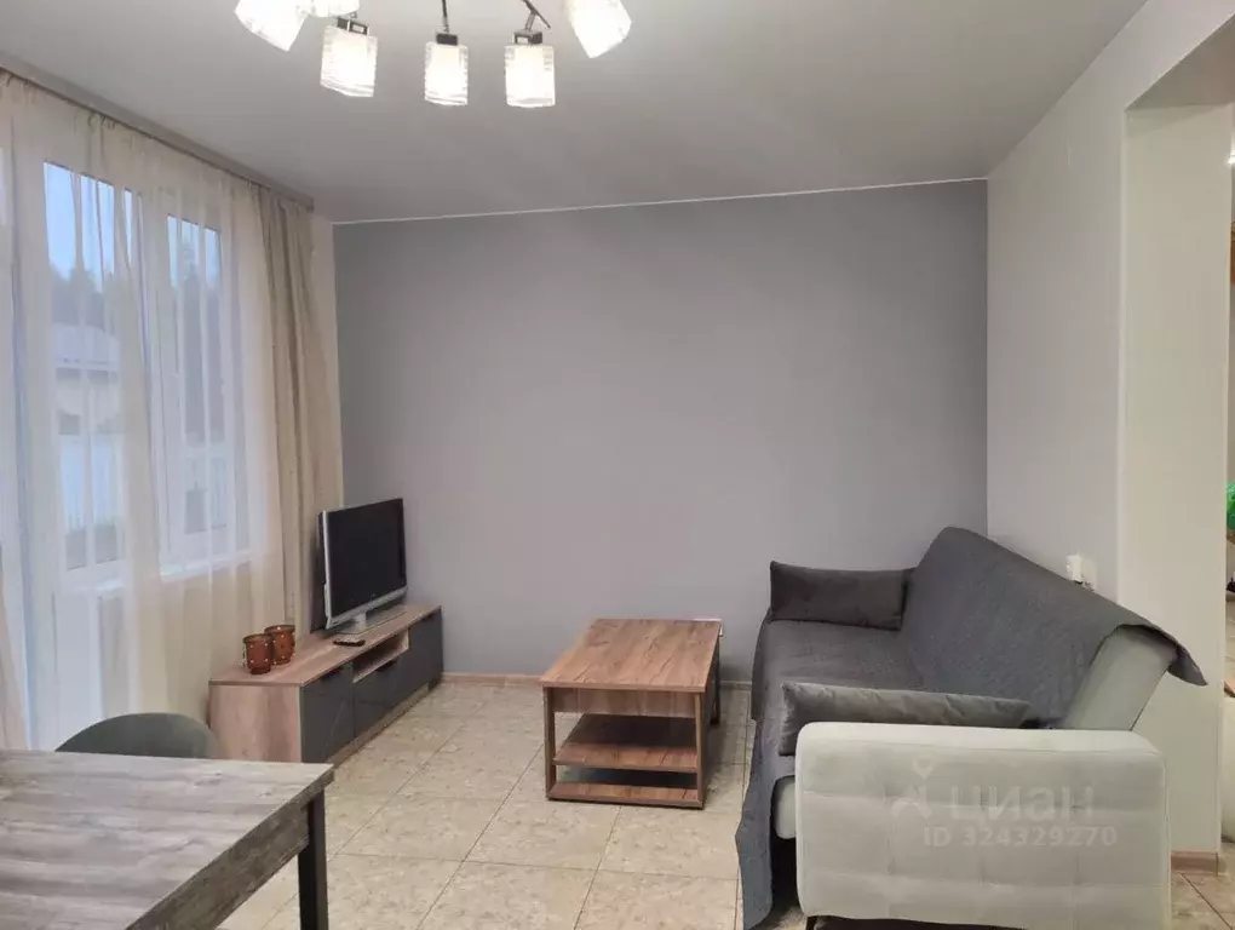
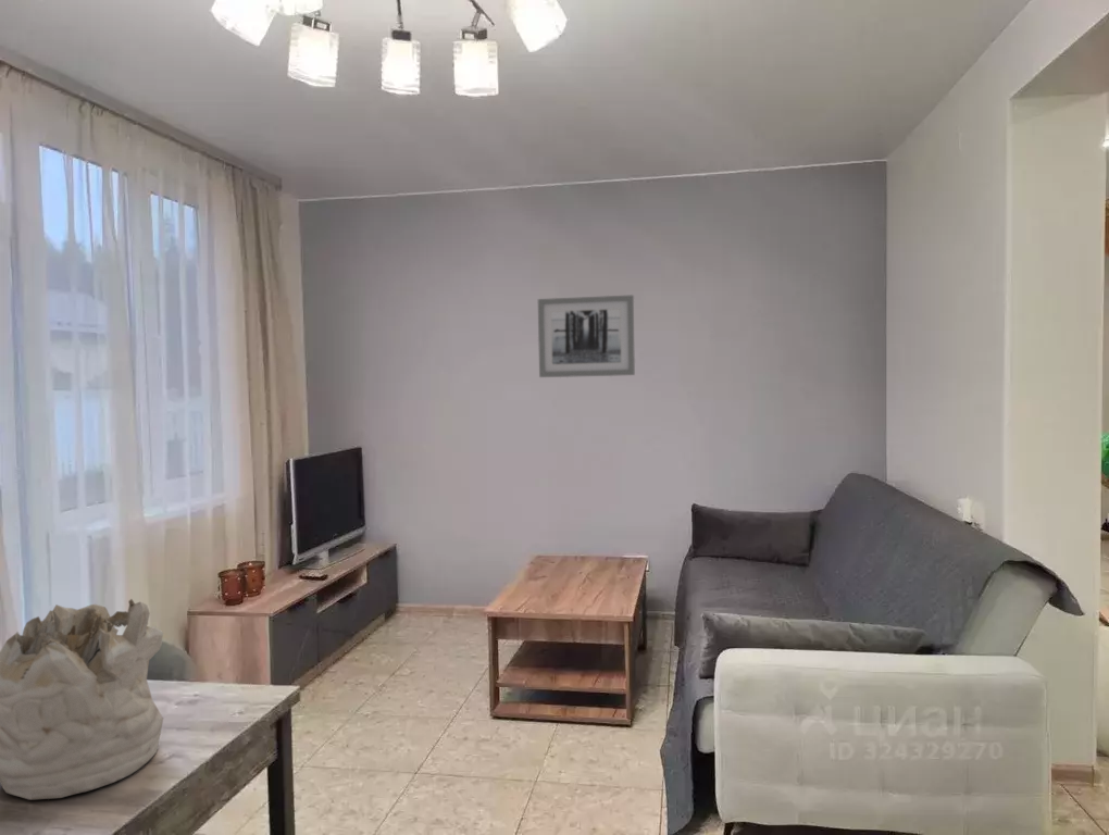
+ wall art (585, 336)
+ mineral sample (80, 680)
